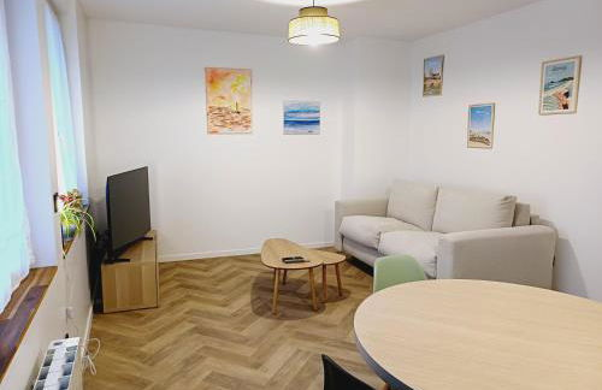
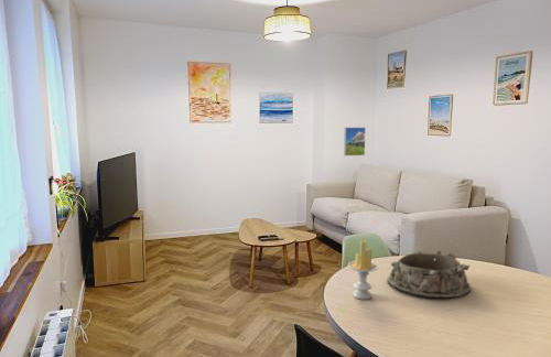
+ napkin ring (430, 271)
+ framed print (354, 141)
+ candle (363, 267)
